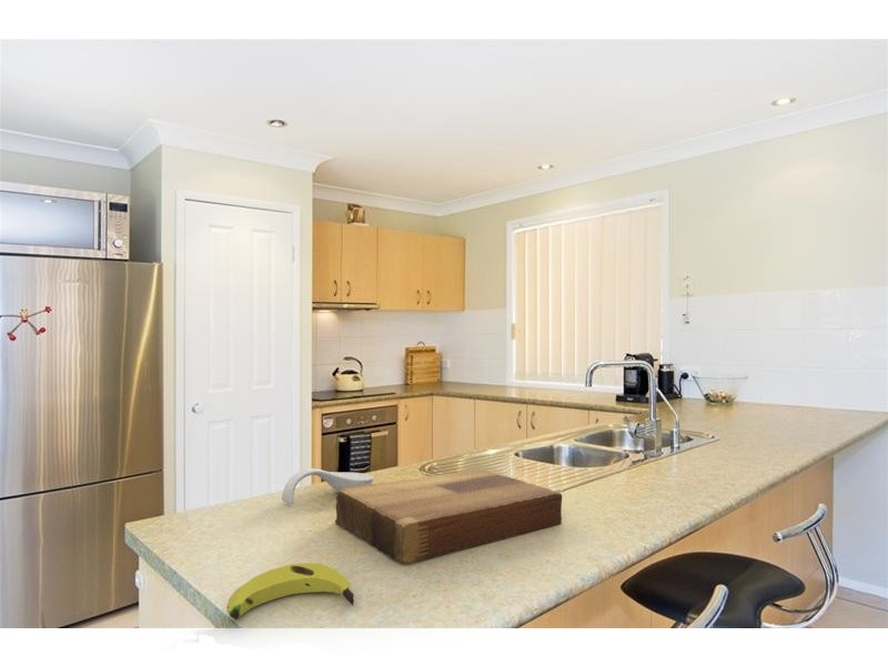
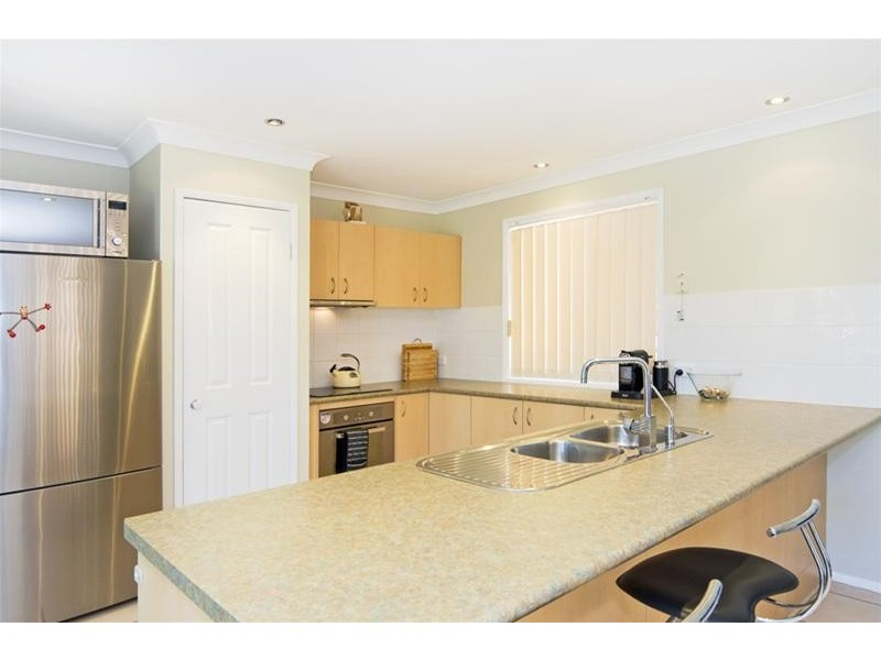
- banana (292, 592)
- cutting board (446, 505)
- spoon rest (330, 481)
